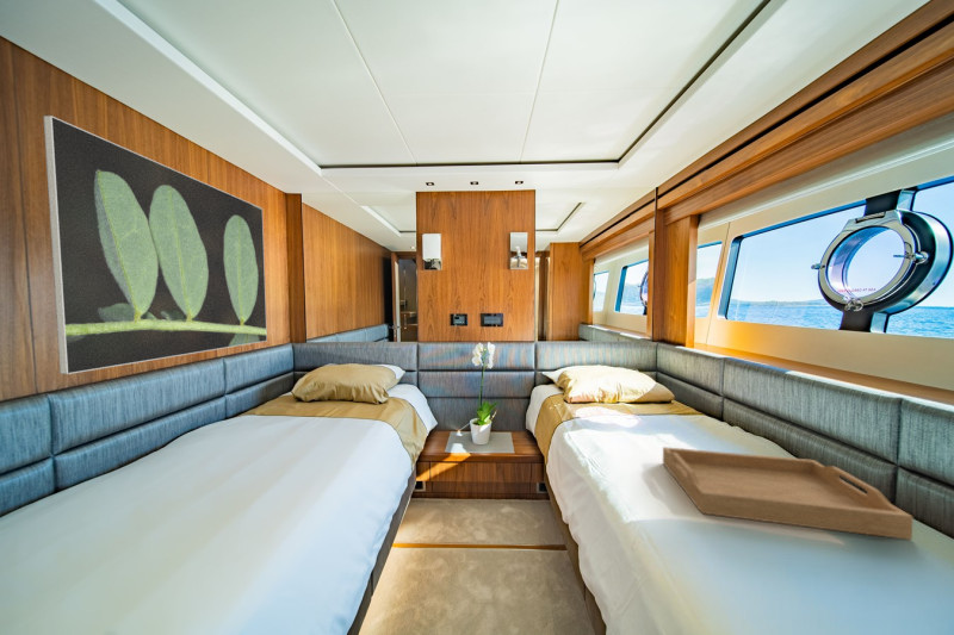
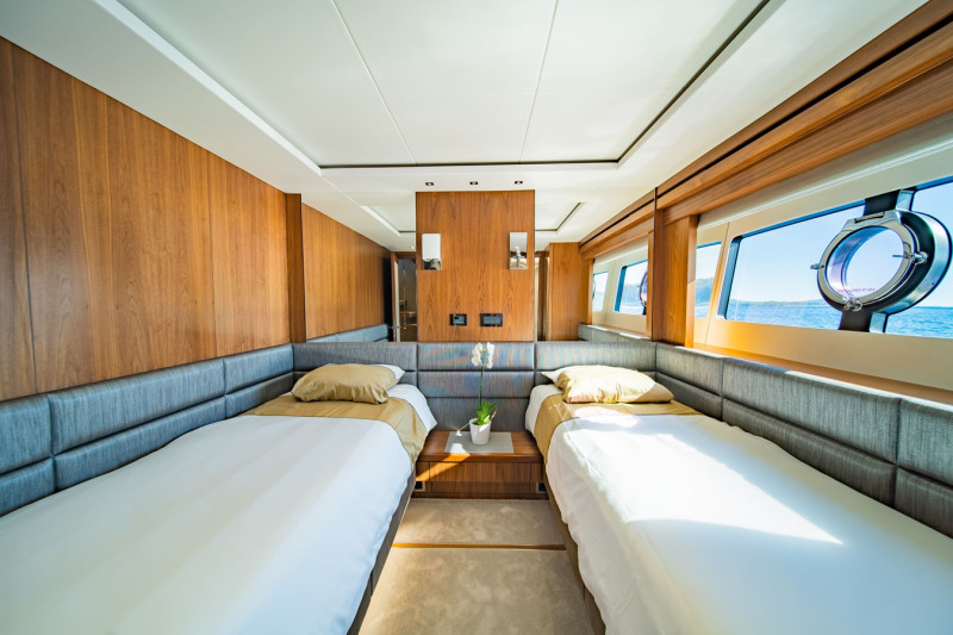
- serving tray (762, 481)
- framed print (192, 266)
